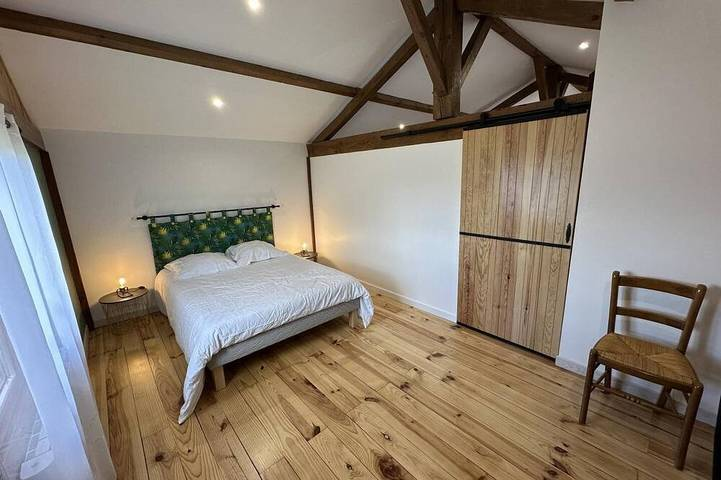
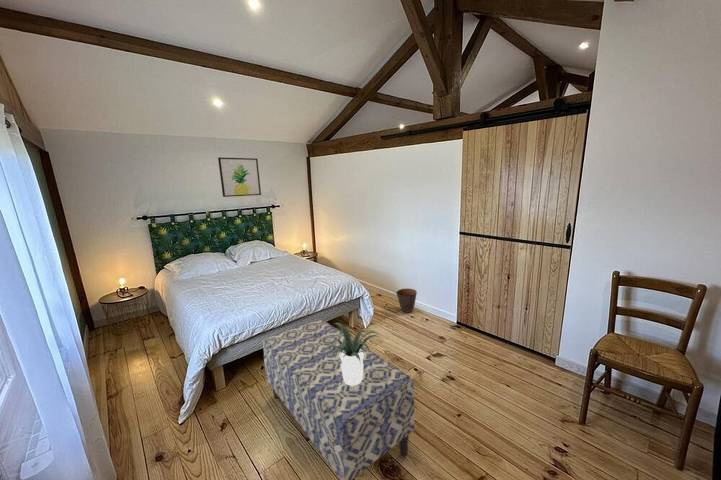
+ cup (406, 301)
+ bench (330, 389)
+ wall art (240, 177)
+ potted plant (350, 354)
